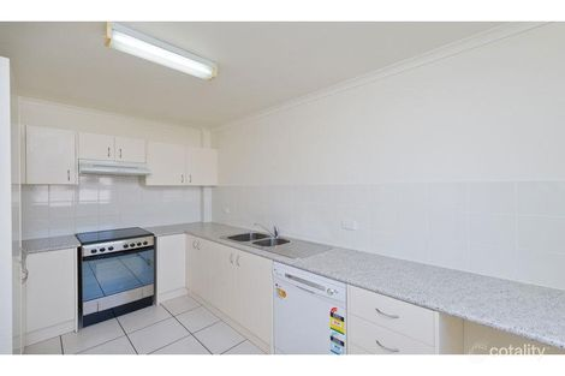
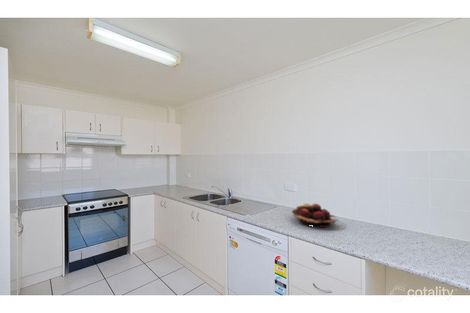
+ fruit basket (312, 213)
